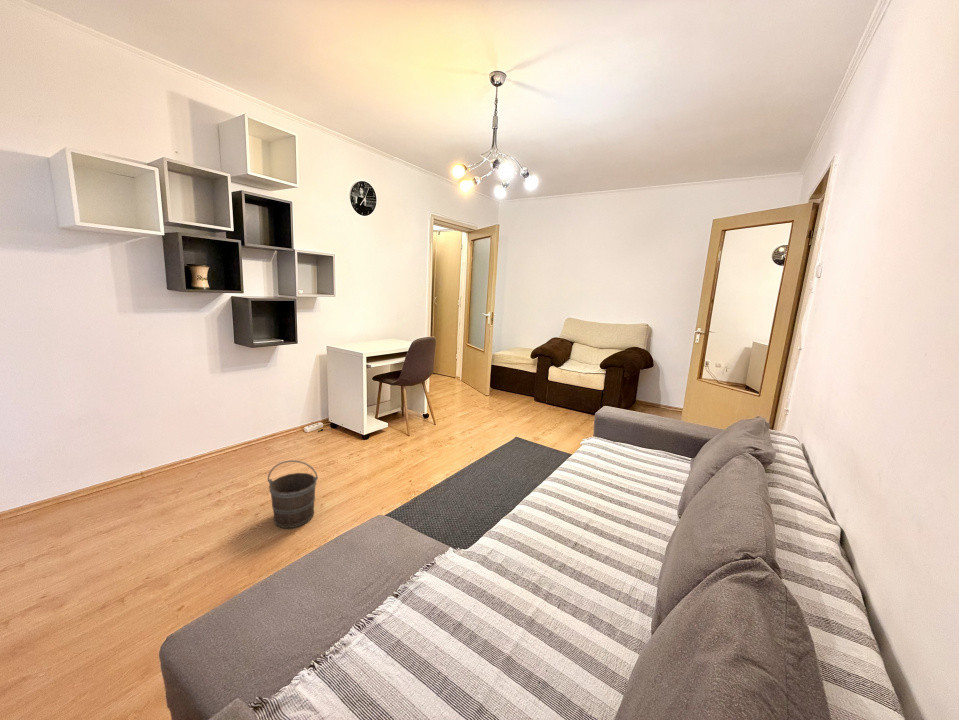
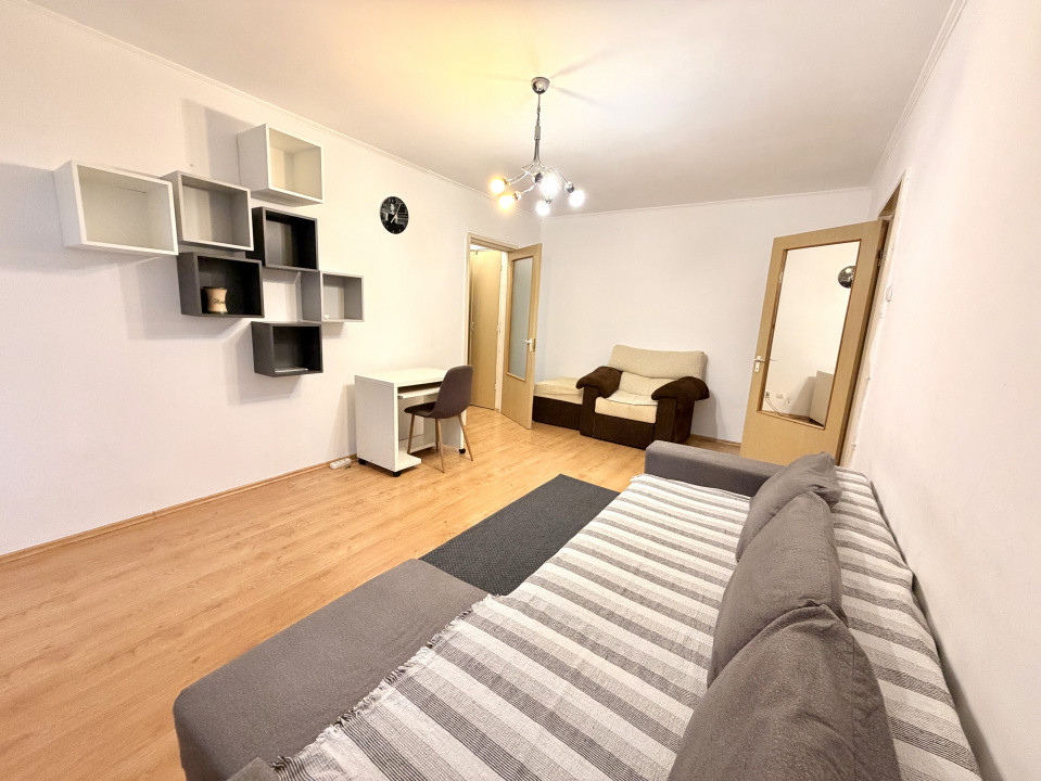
- bucket (293, 488)
